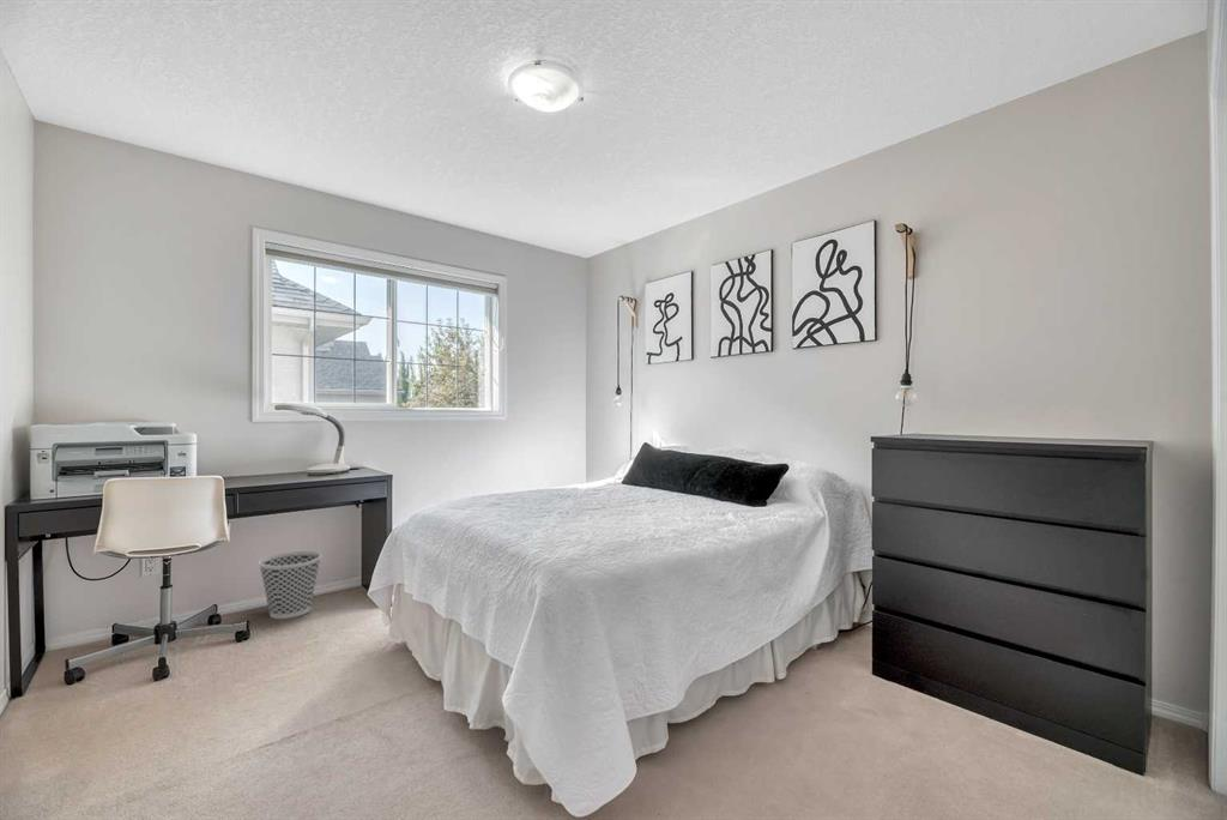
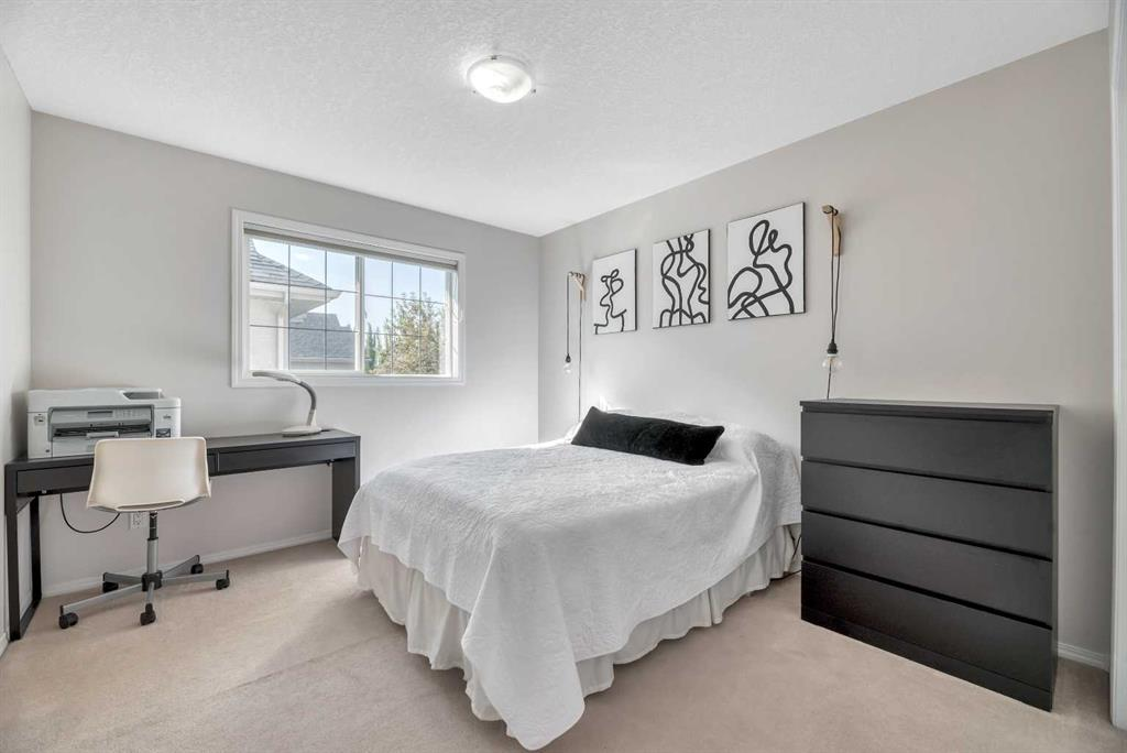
- wastebasket (290, 585)
